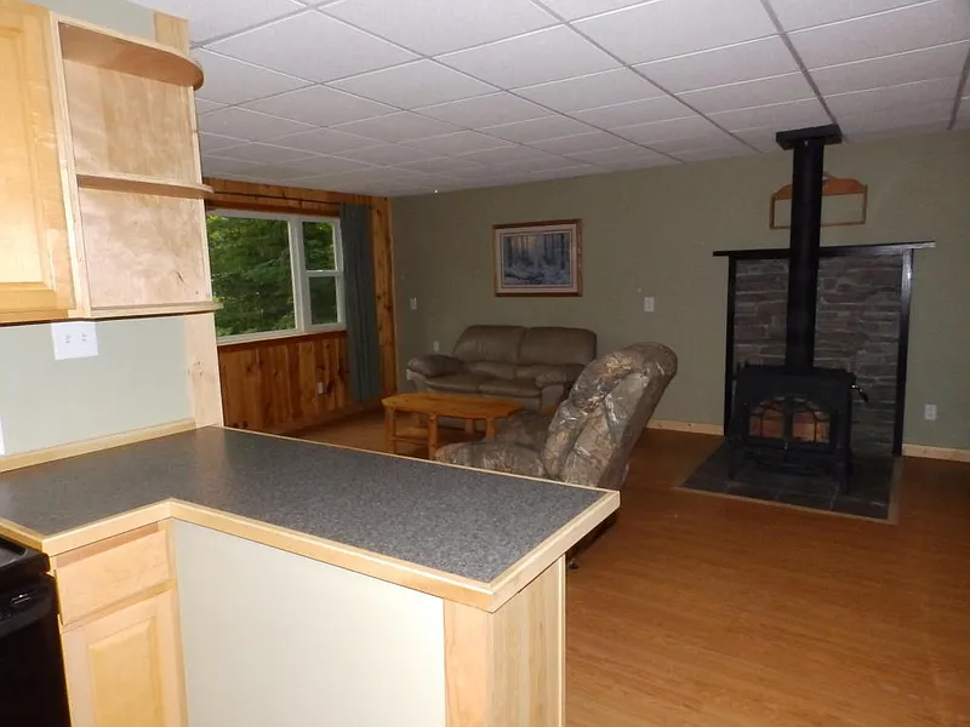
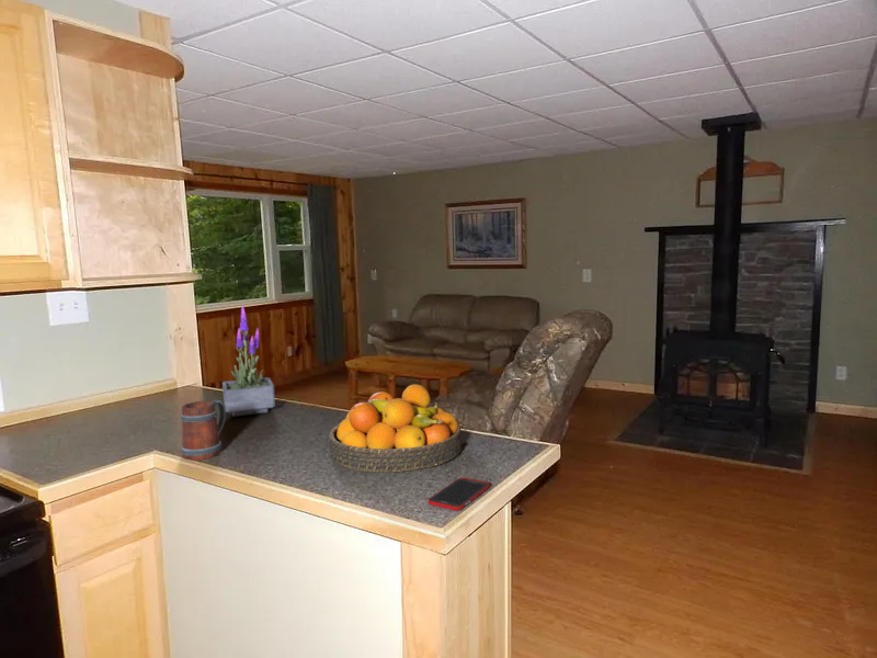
+ fruit bowl (395, 420)
+ cell phone (459, 494)
+ mug (205, 427)
+ potted plant (246, 358)
